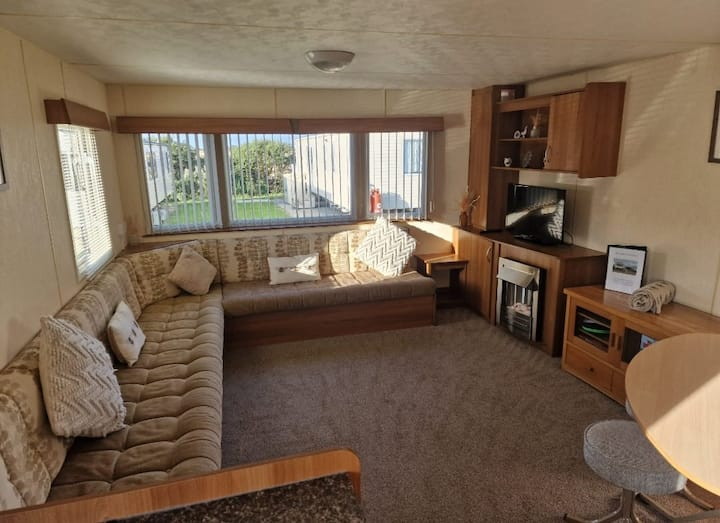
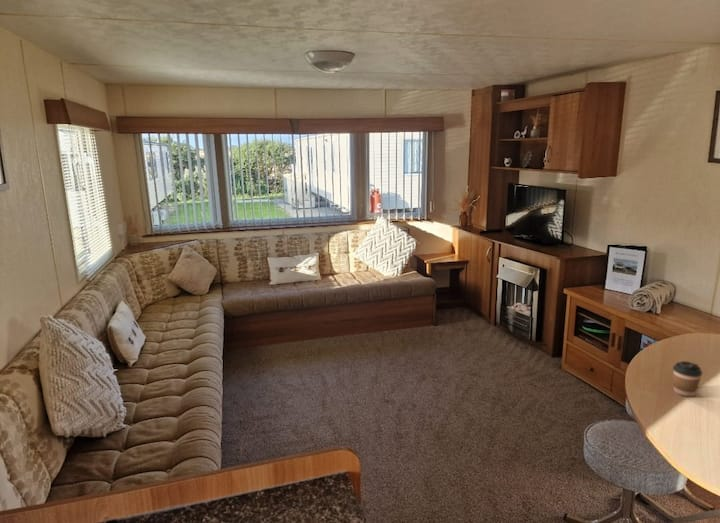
+ coffee cup (686, 377)
